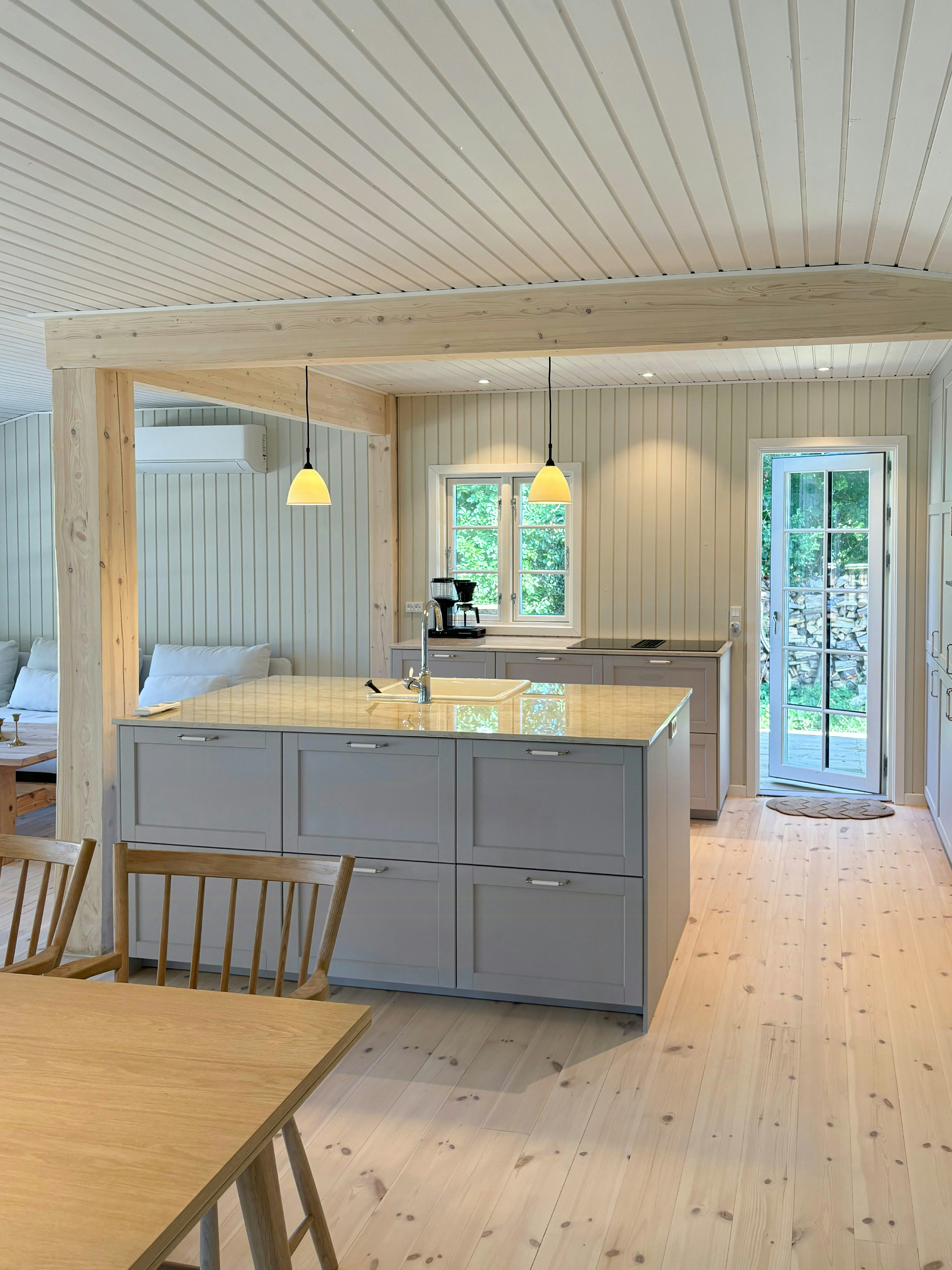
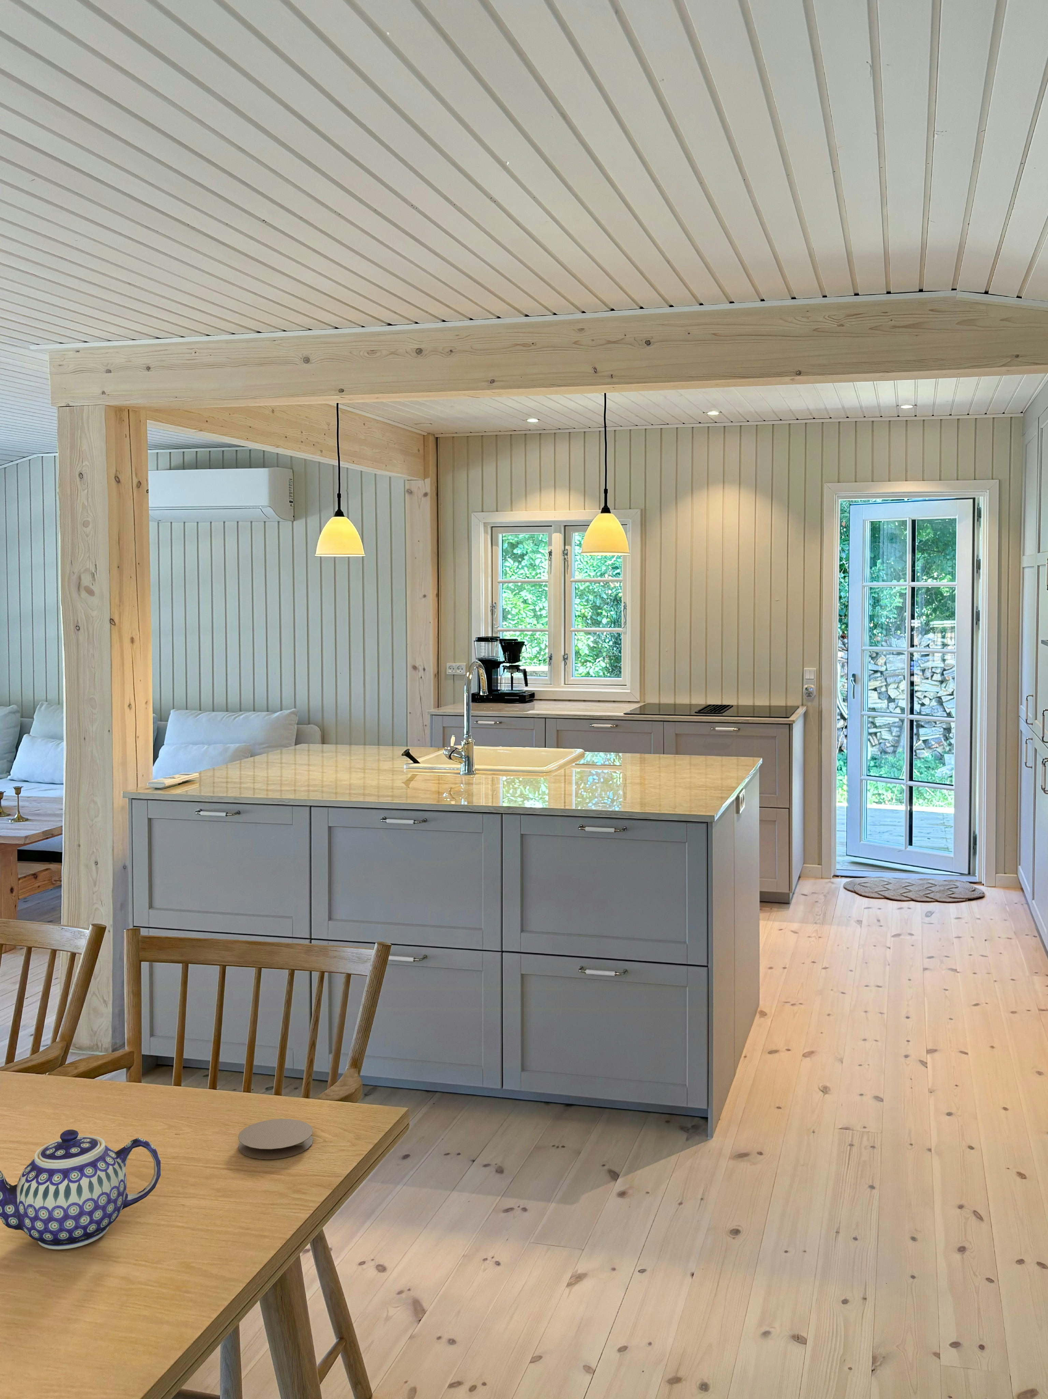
+ teapot (70, 1182)
+ coaster (275, 1138)
